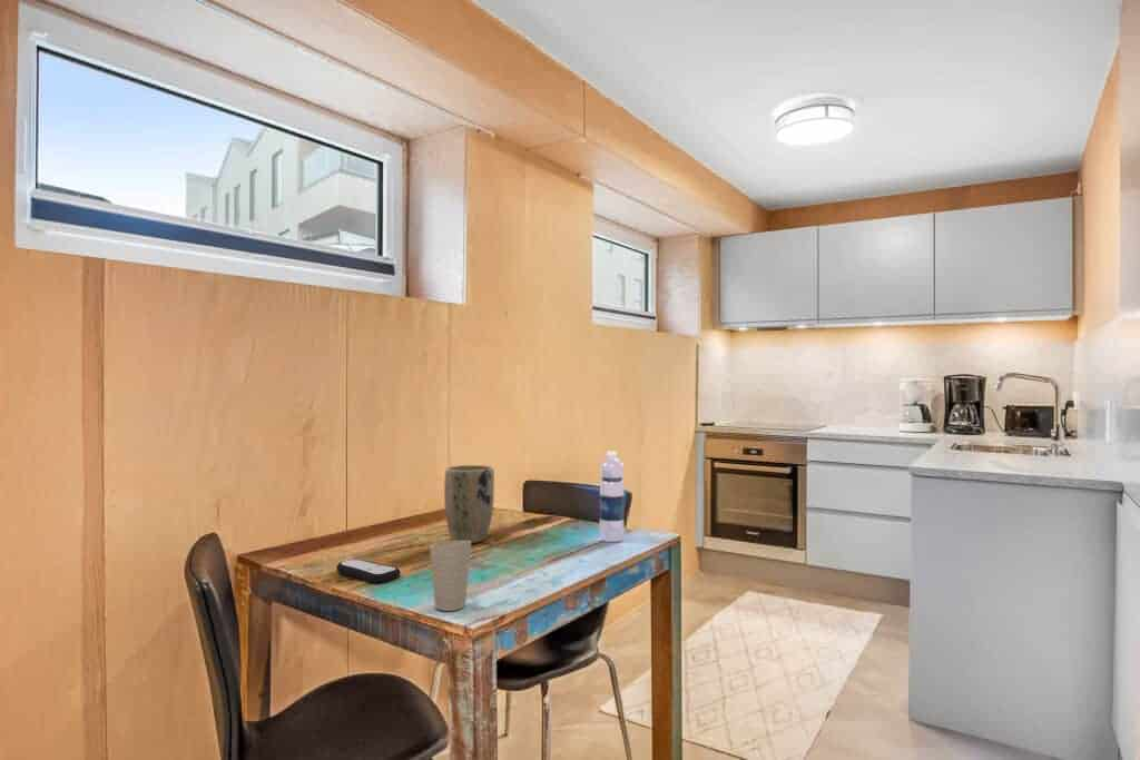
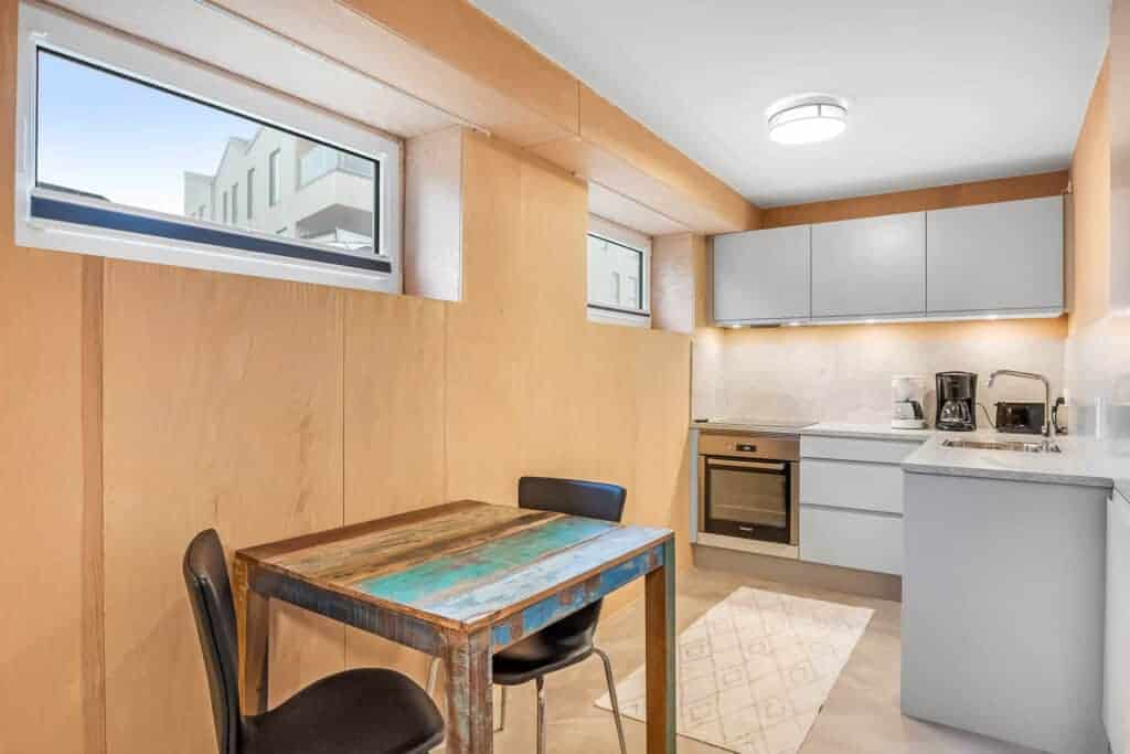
- cup (450, 572)
- water bottle (611, 495)
- remote control (366, 570)
- plant pot (469, 503)
